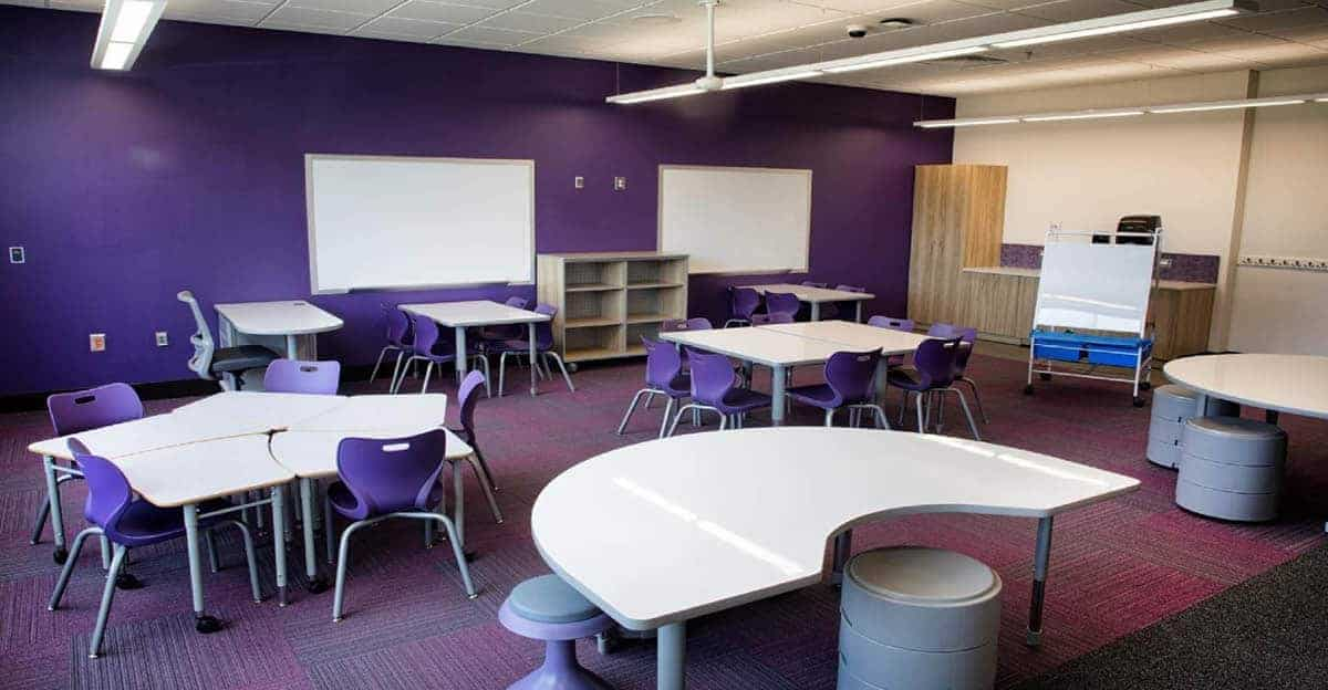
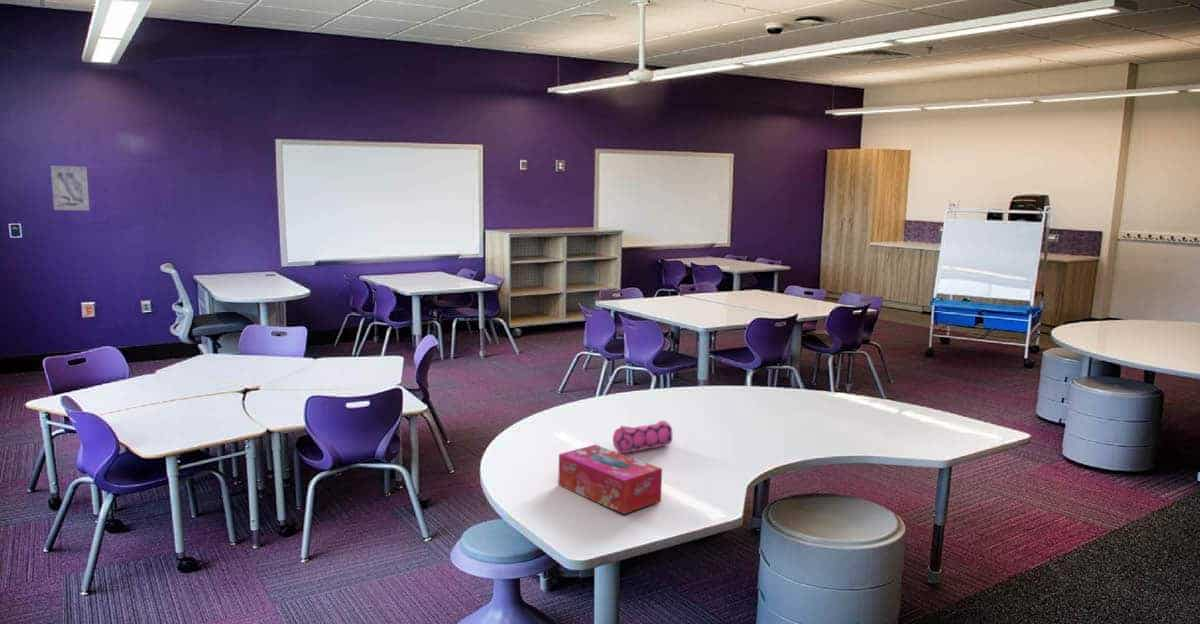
+ tissue box (608, 477)
+ pencil case (643, 435)
+ wall art (70, 188)
